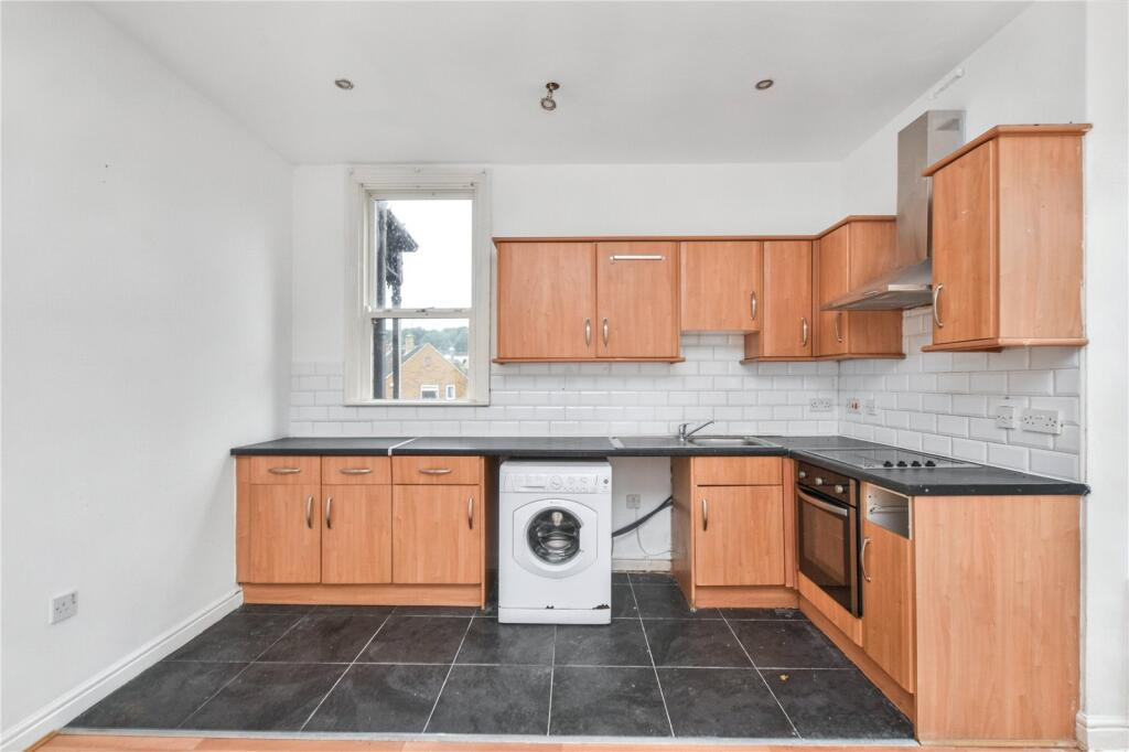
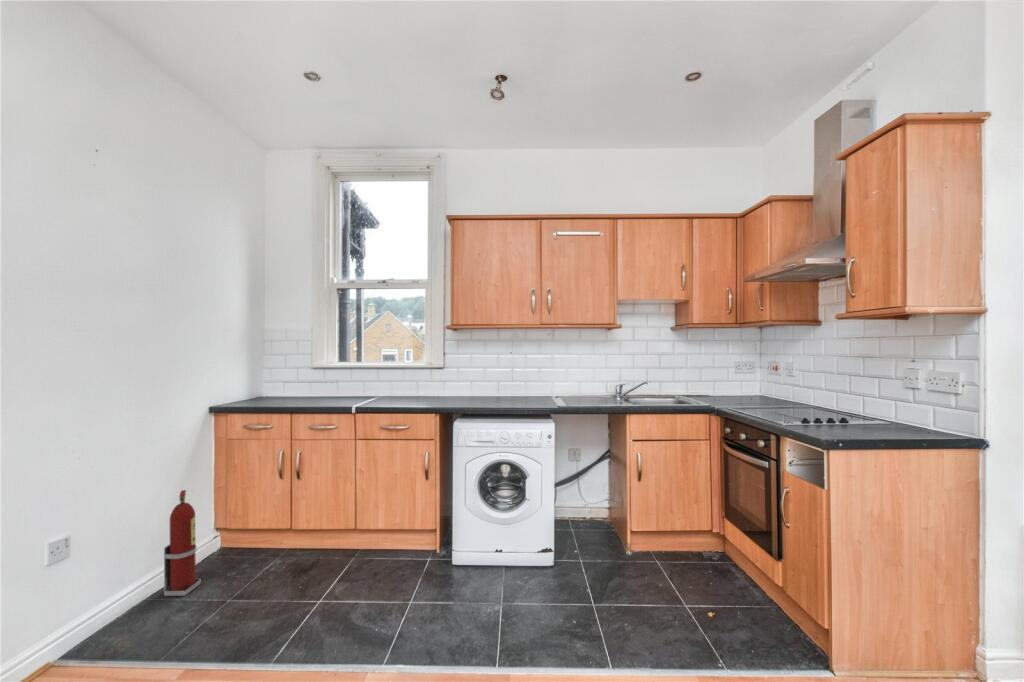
+ fire extinguisher (183, 541)
